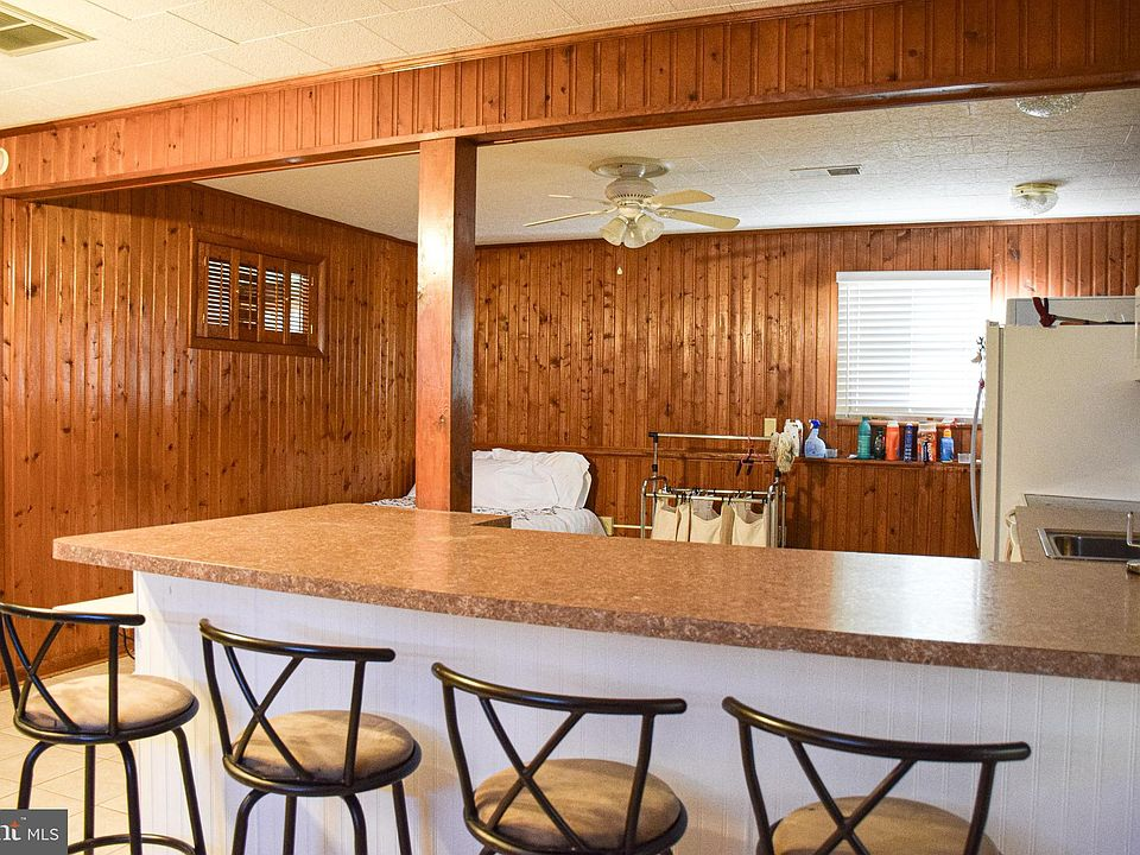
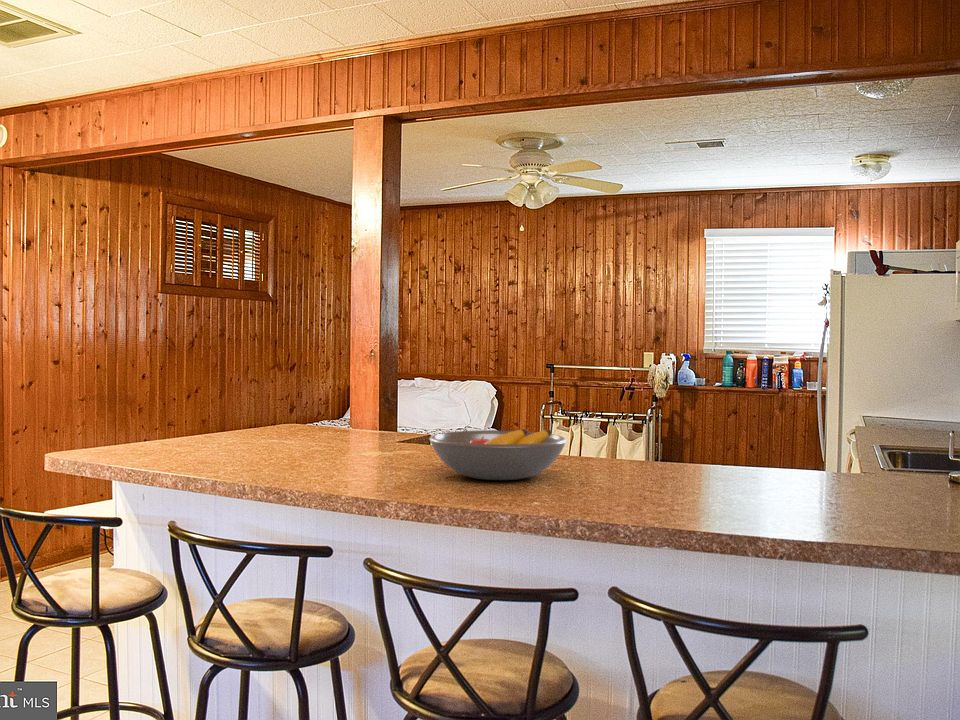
+ fruit bowl (497, 451)
